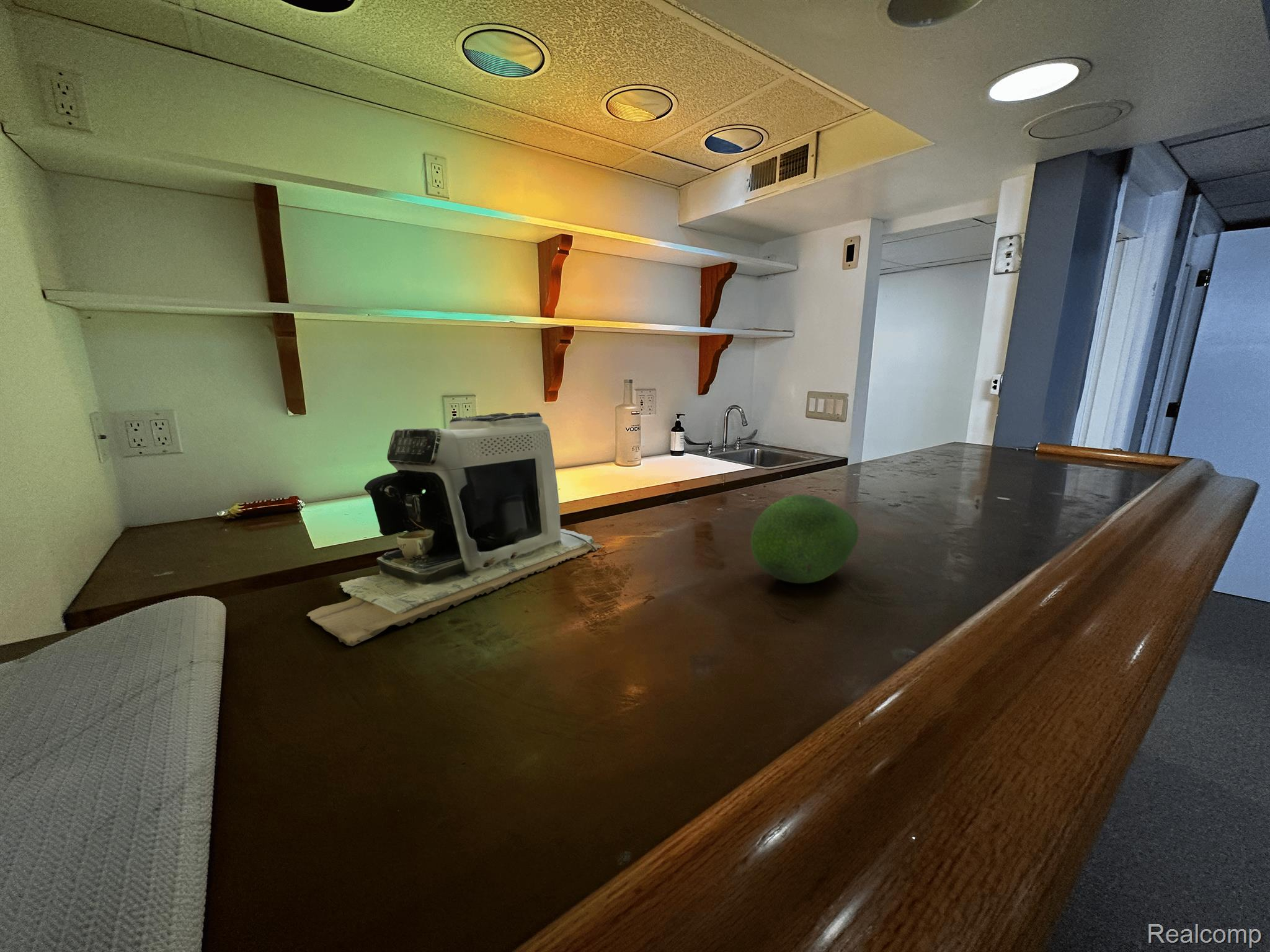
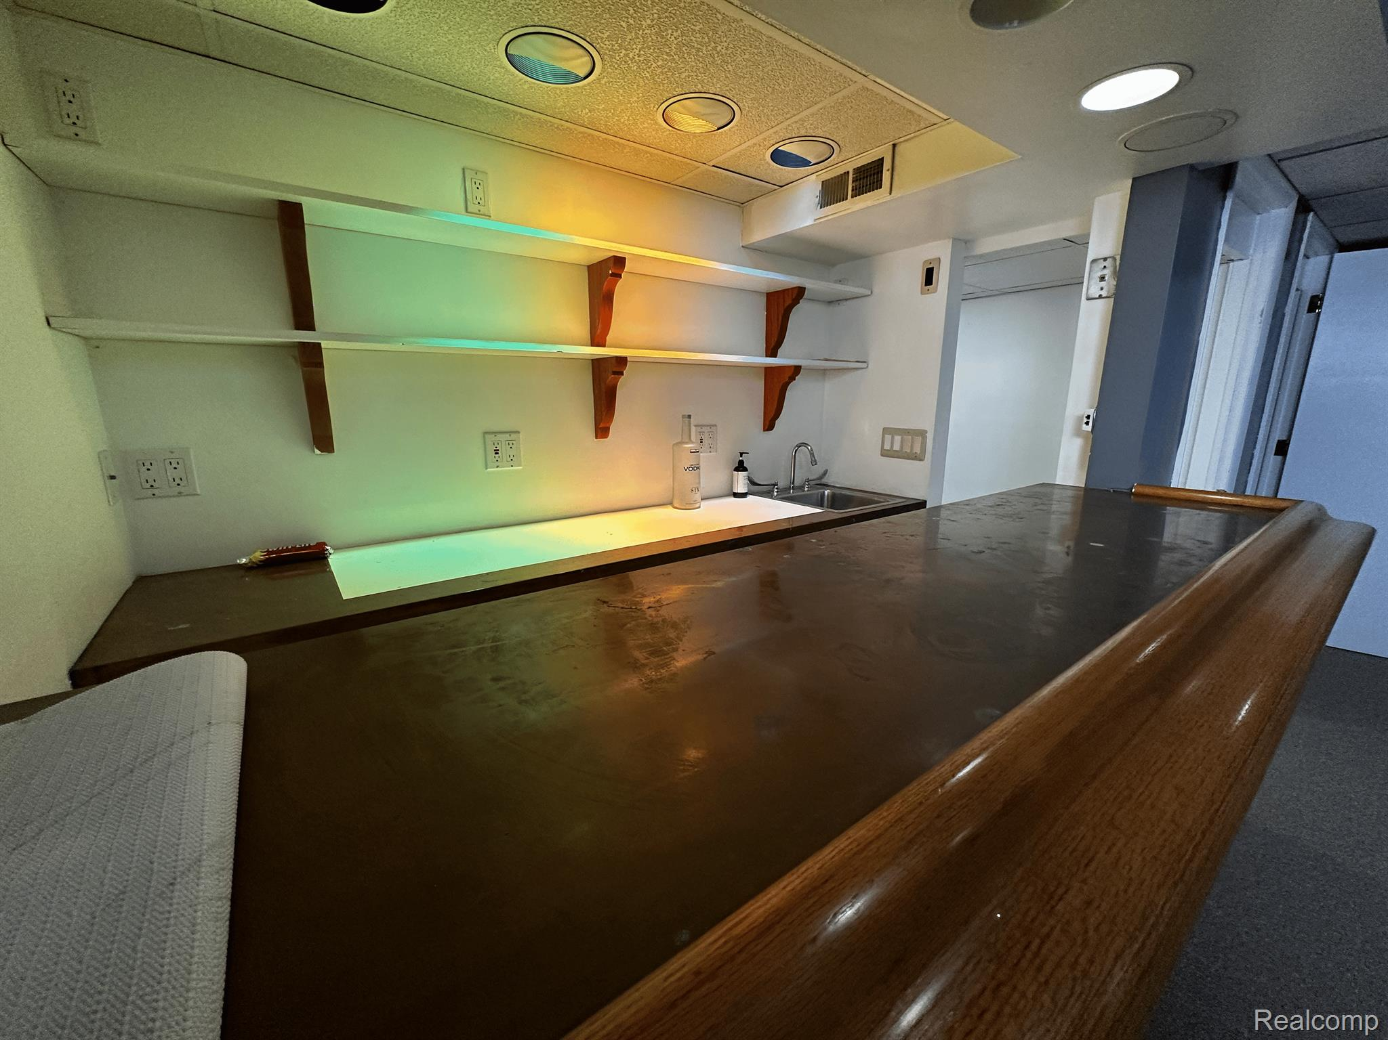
- fruit (809, 536)
- coffee maker (477, 495)
